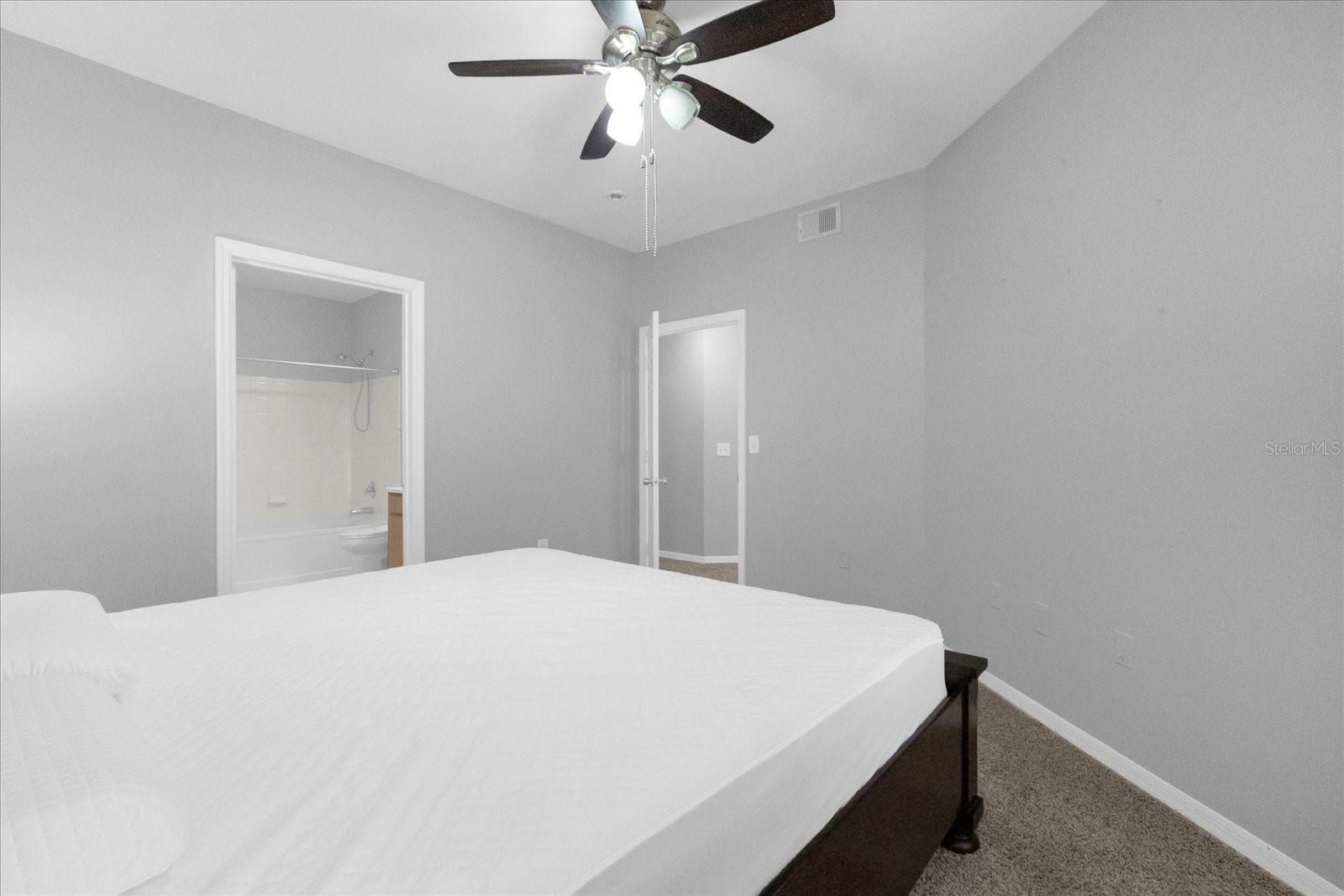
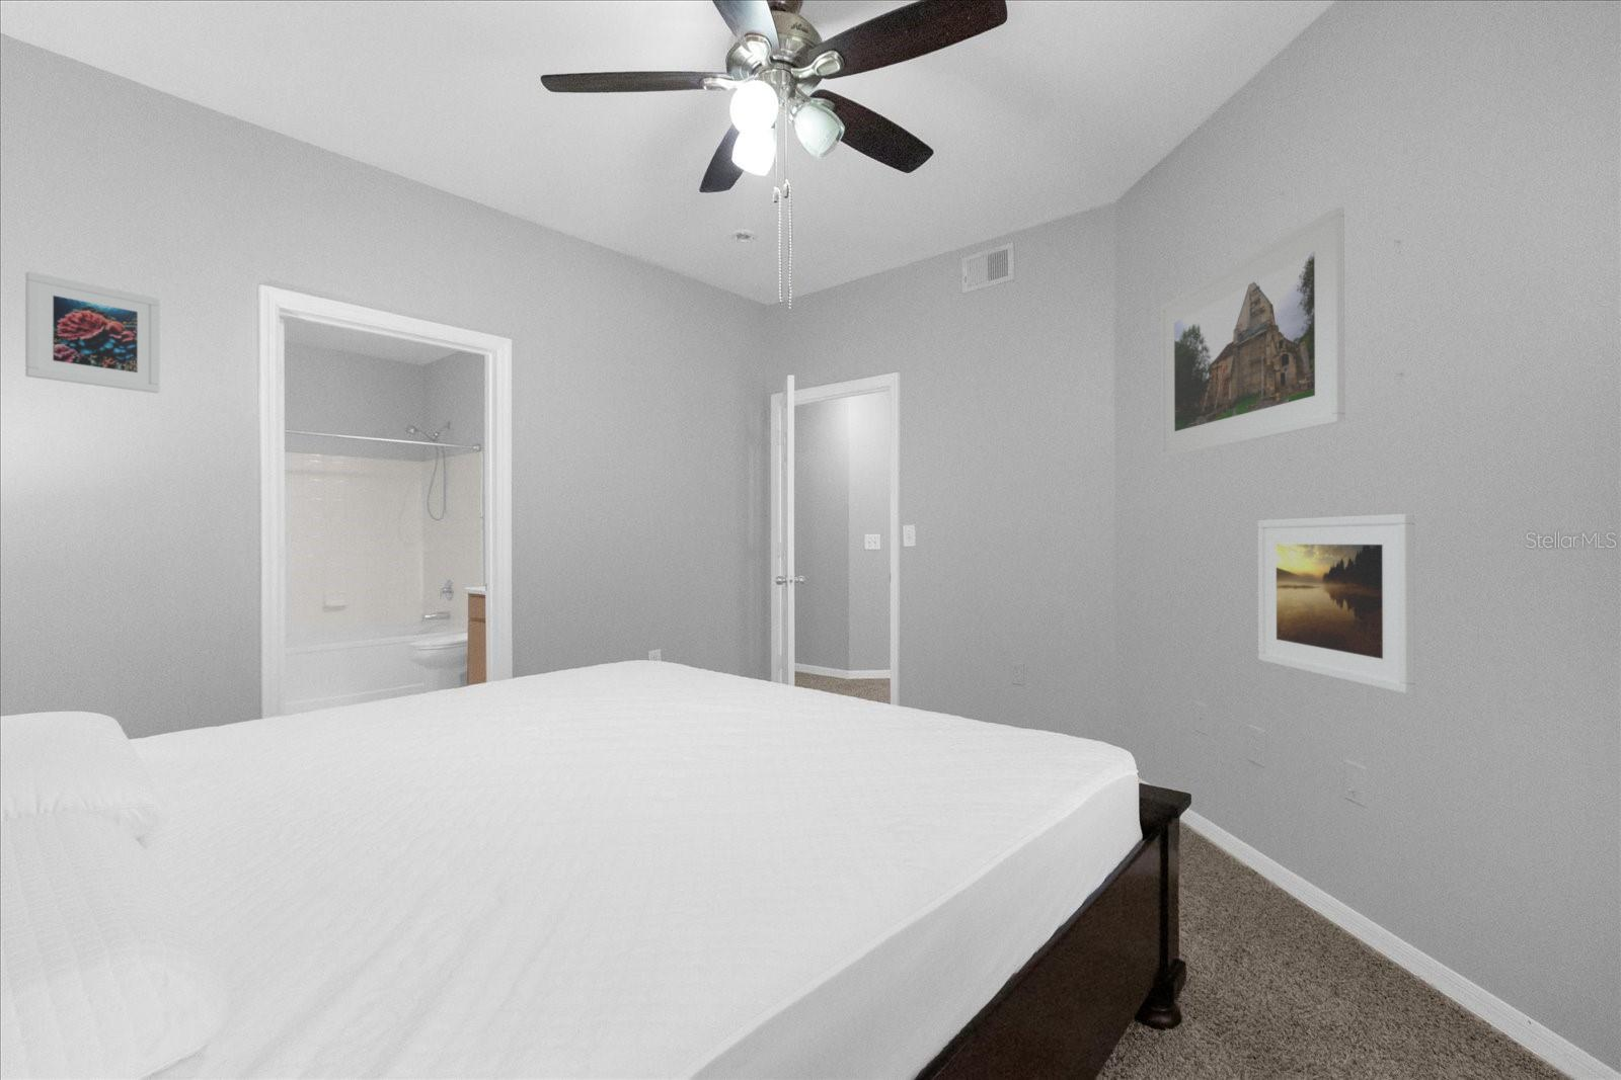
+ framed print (95, 335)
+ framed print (1236, 353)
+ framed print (1327, 595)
